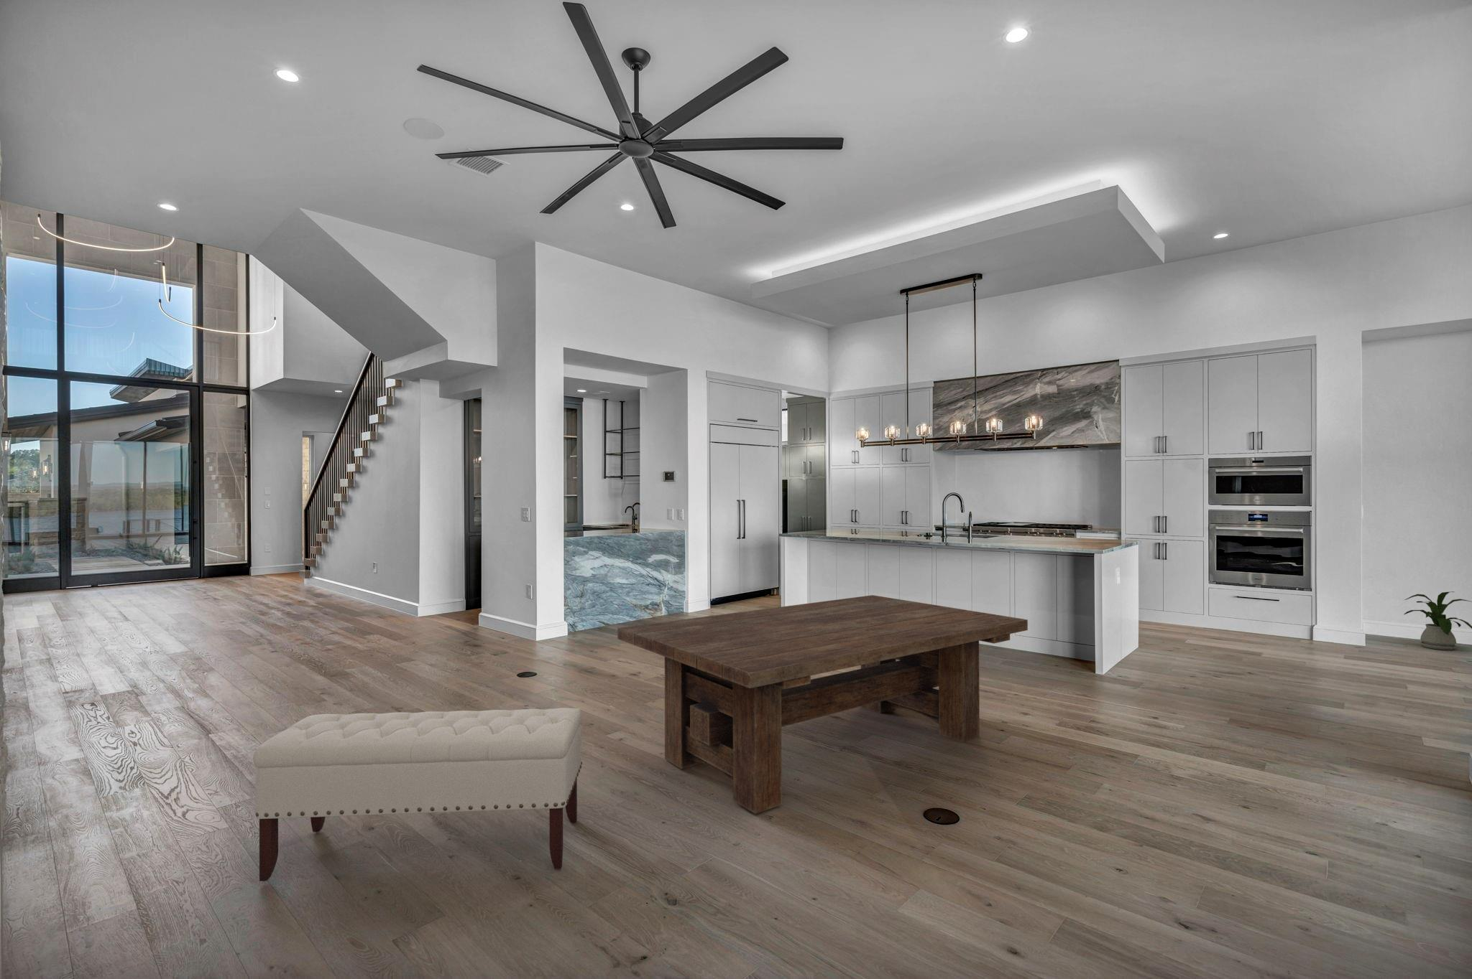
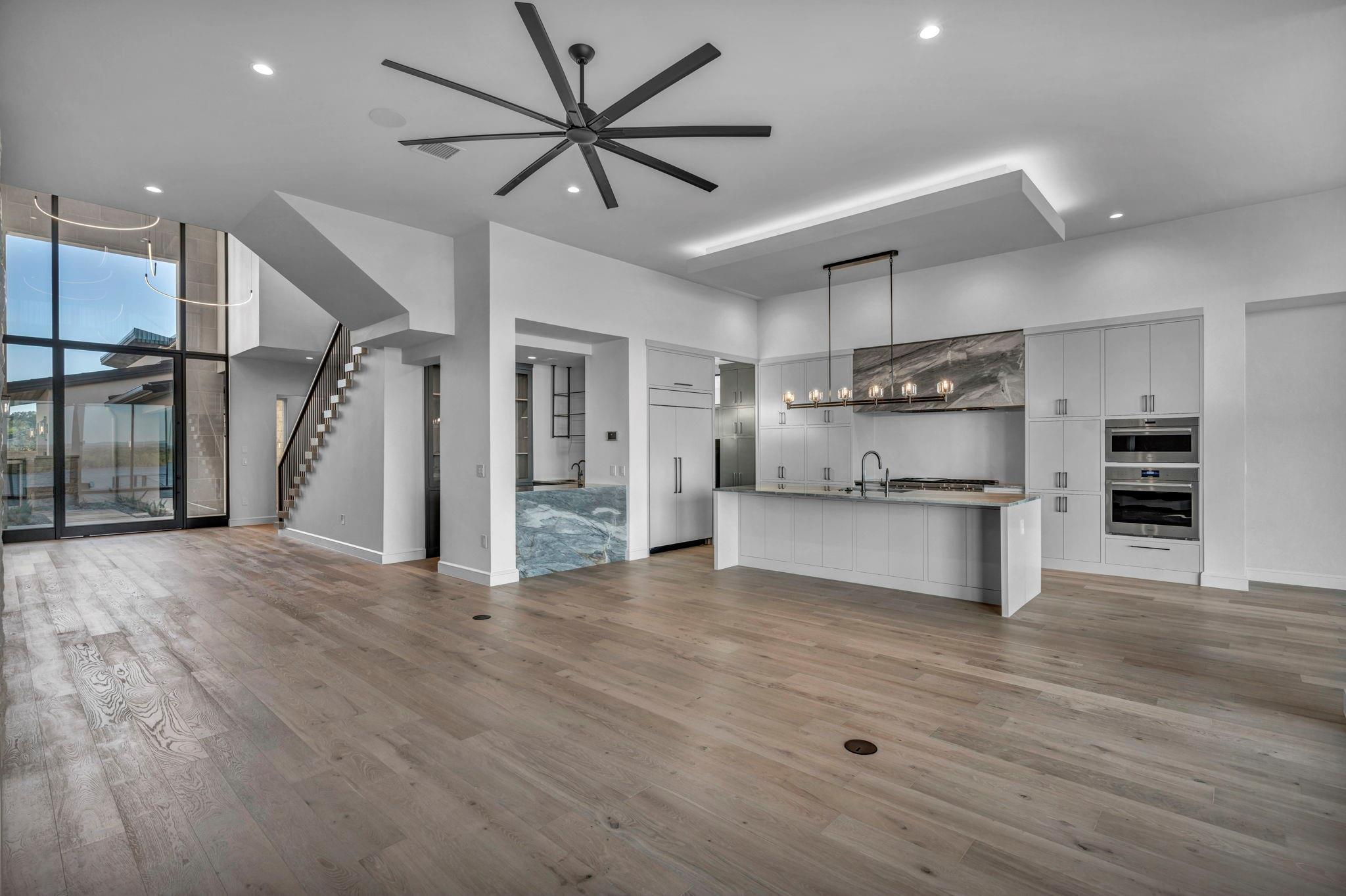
- dining table (828, 685)
- bench (431, 786)
- house plant (1439, 617)
